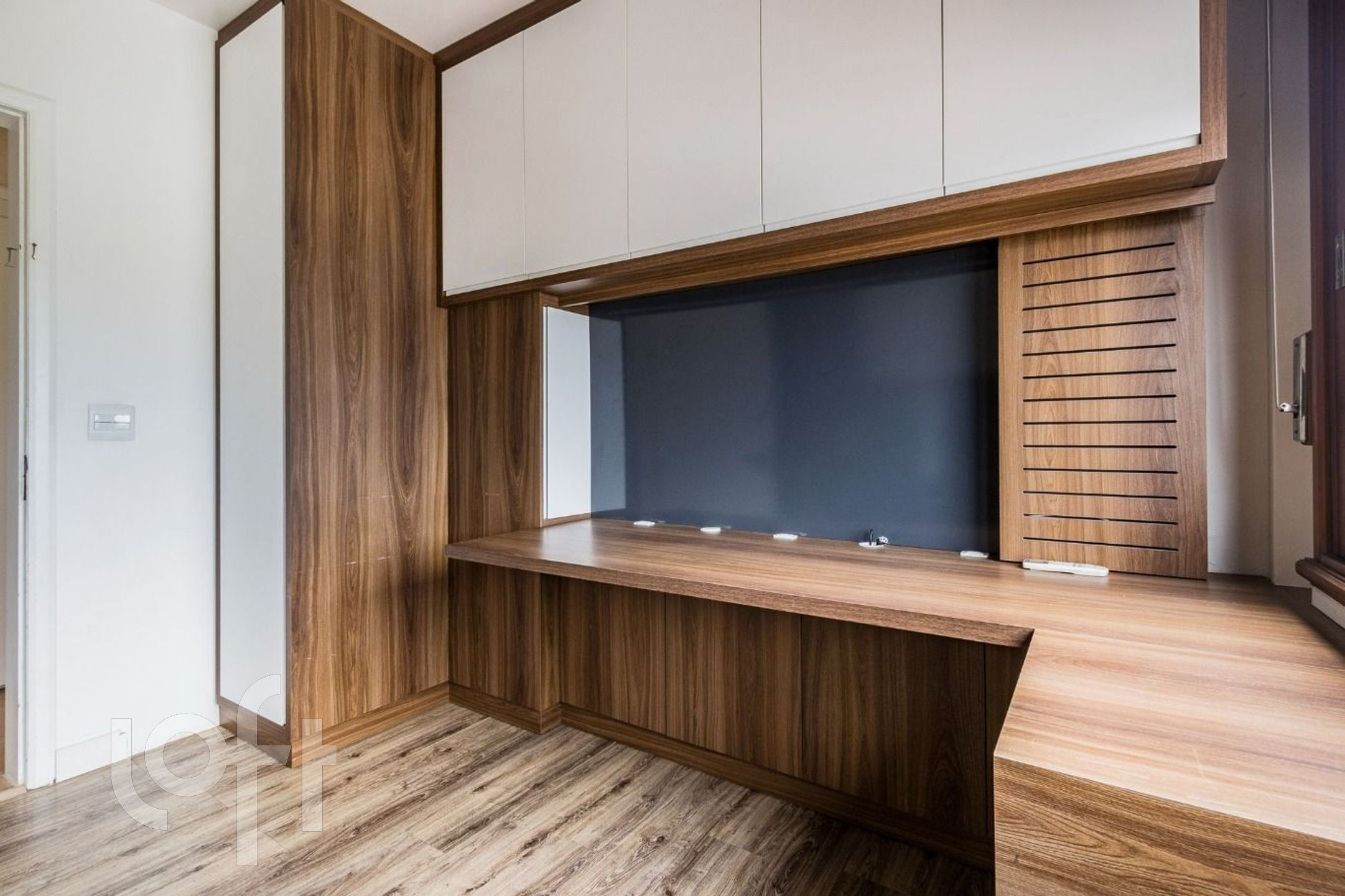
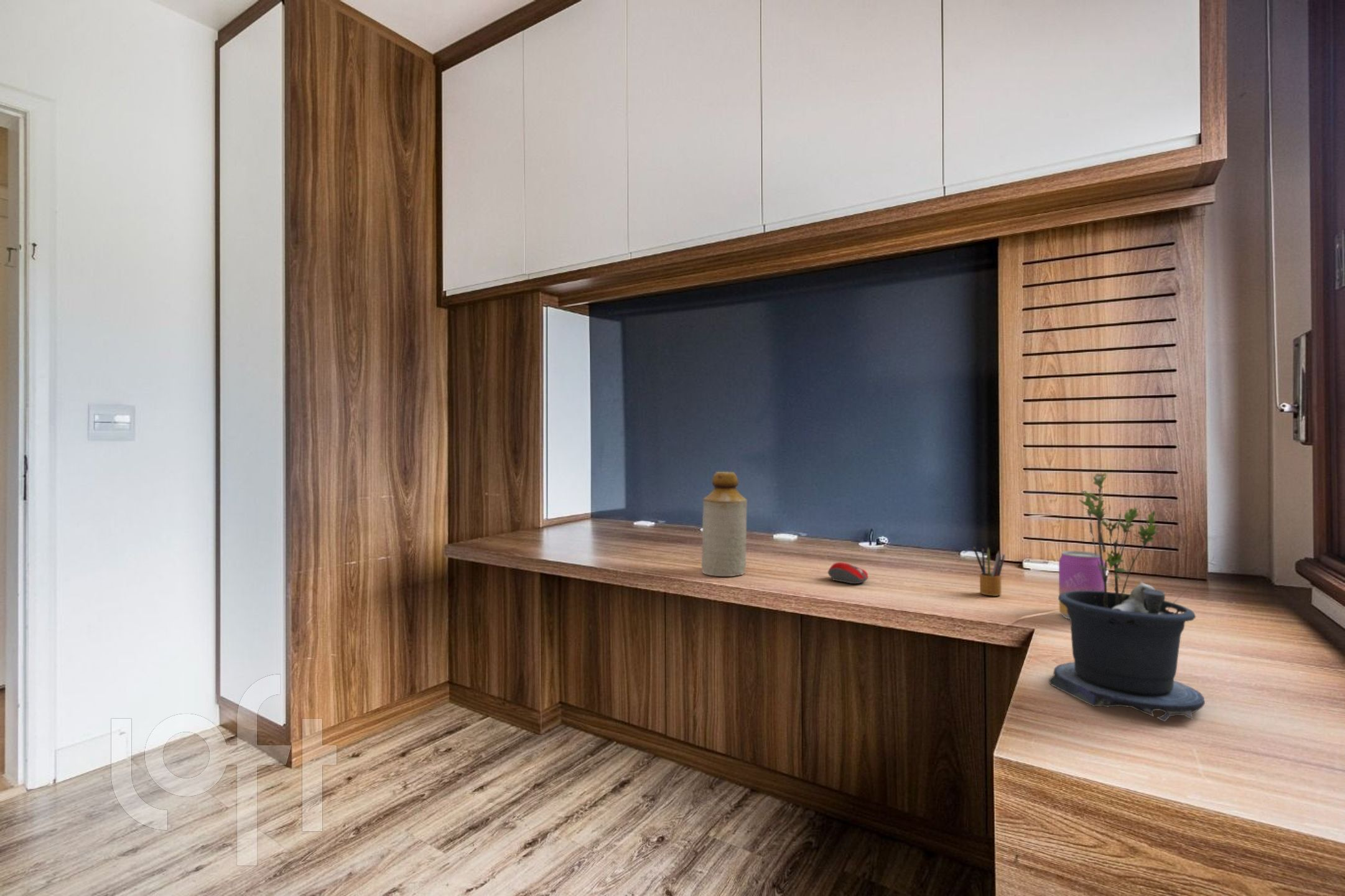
+ computer mouse (847, 572)
+ pencil box (989, 569)
+ beer can (1082, 586)
+ potted plant (1125, 582)
+ bottle (724, 521)
